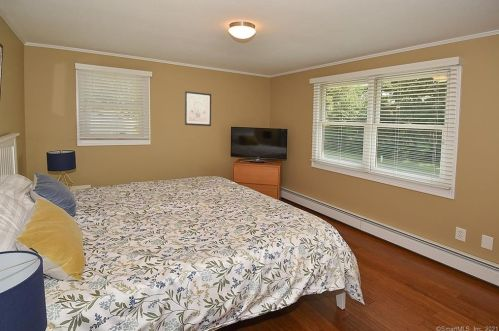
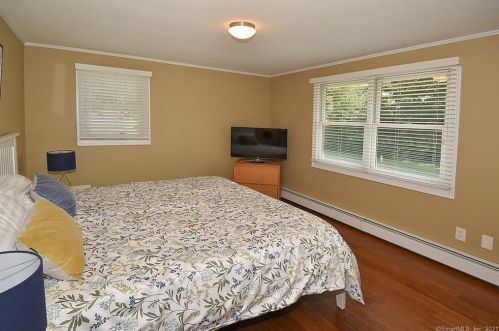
- wall art (198, 109)
